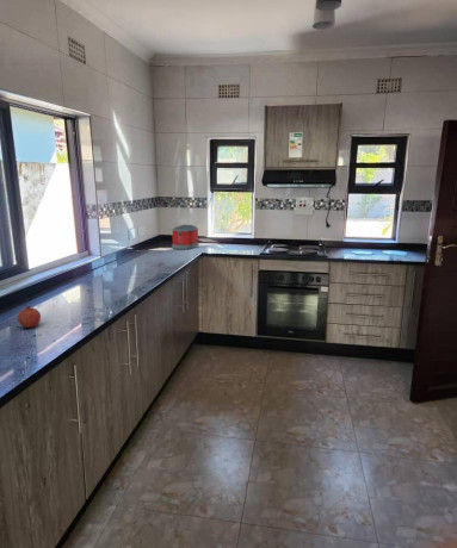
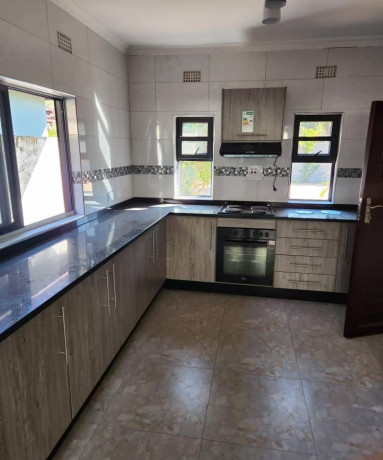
- toaster (185, 236)
- fruit (29, 316)
